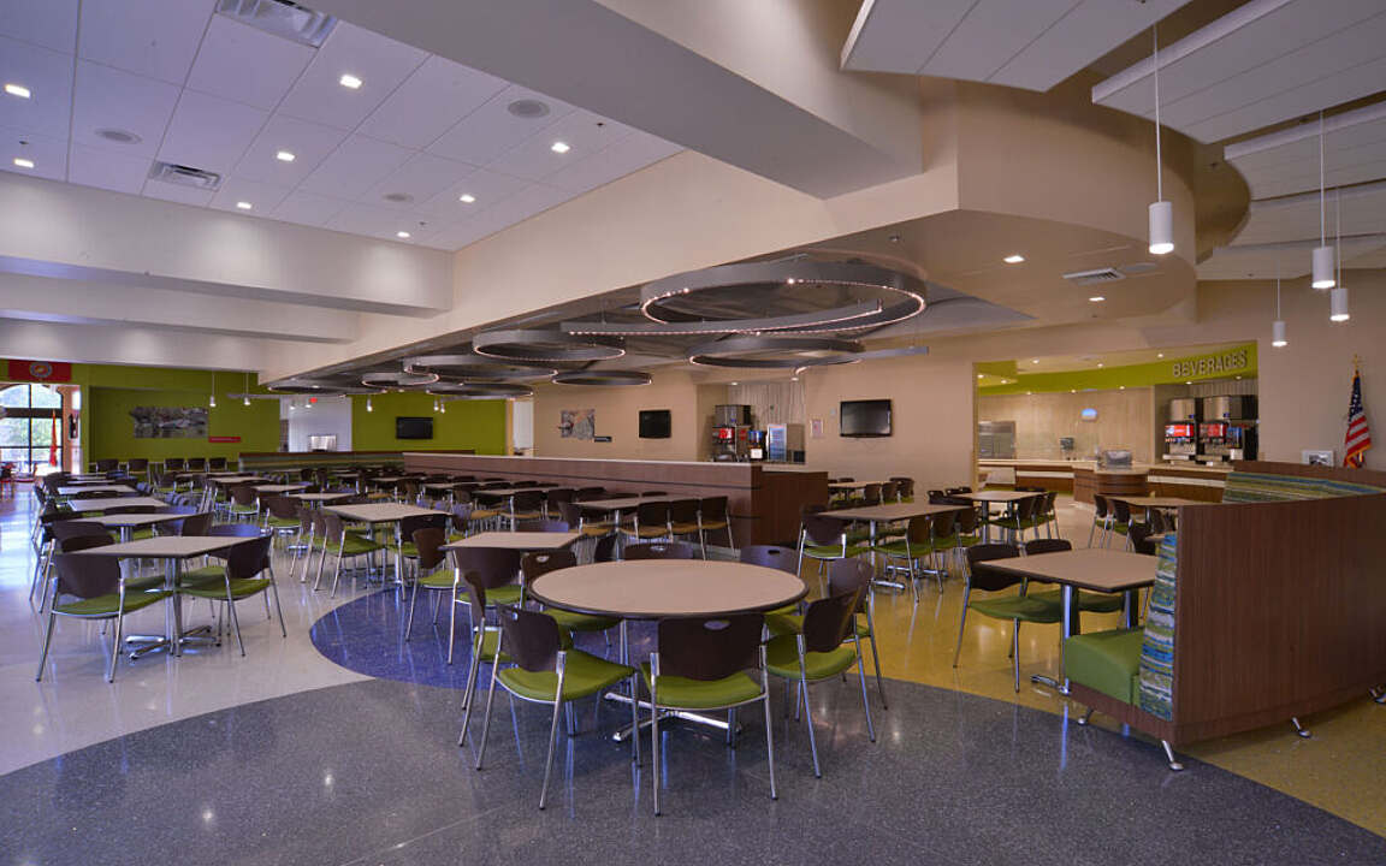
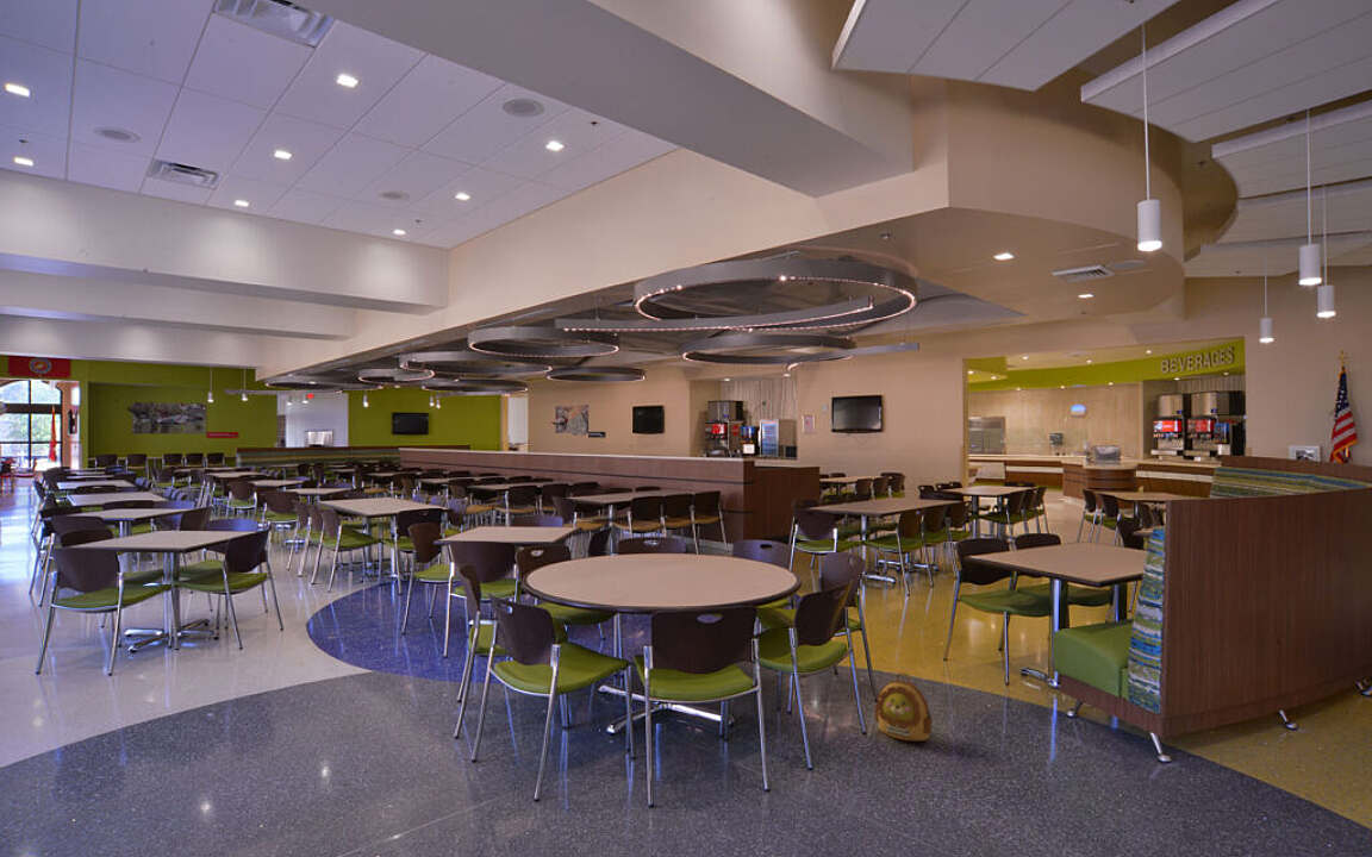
+ backpack (903, 703)
